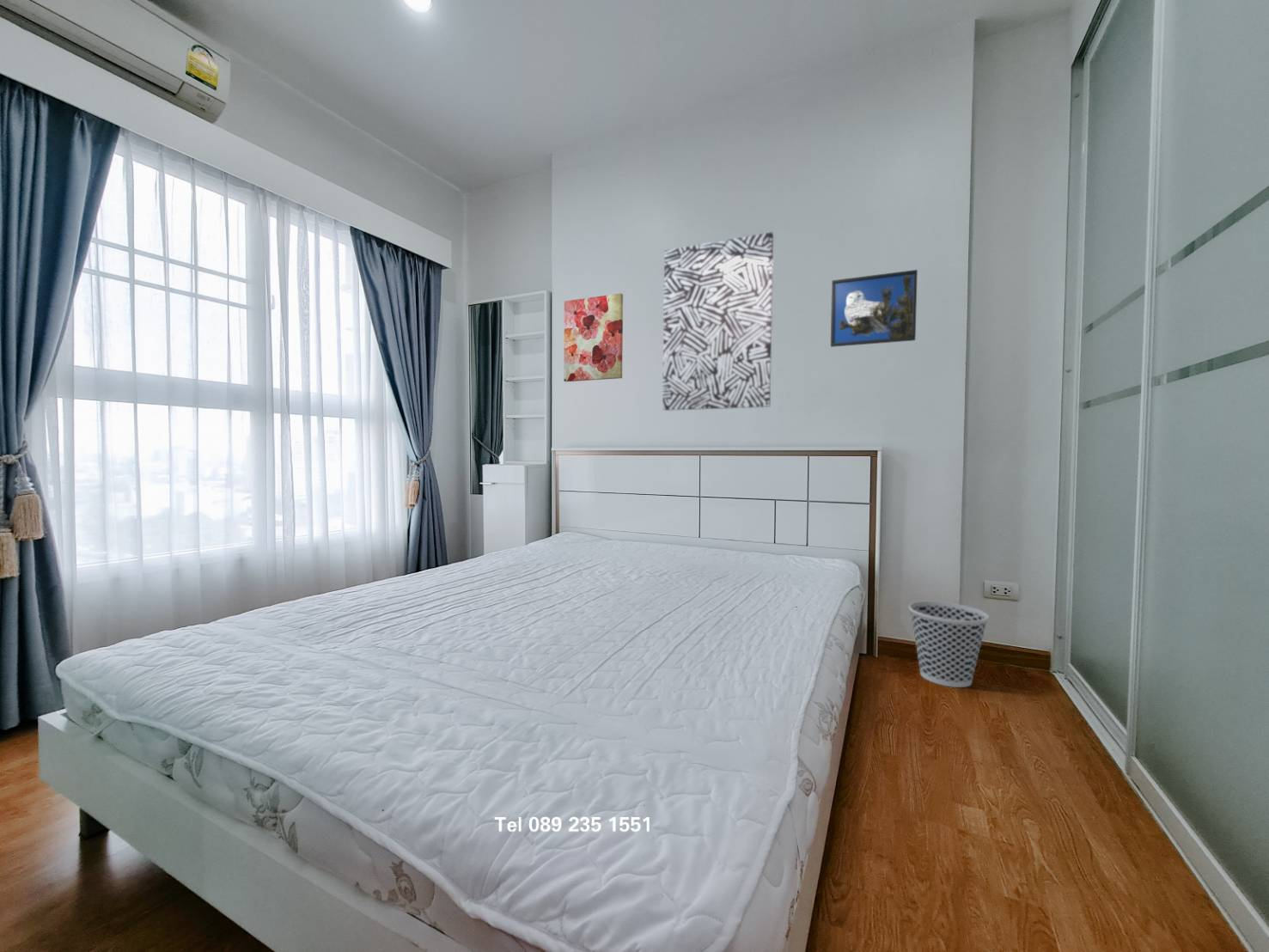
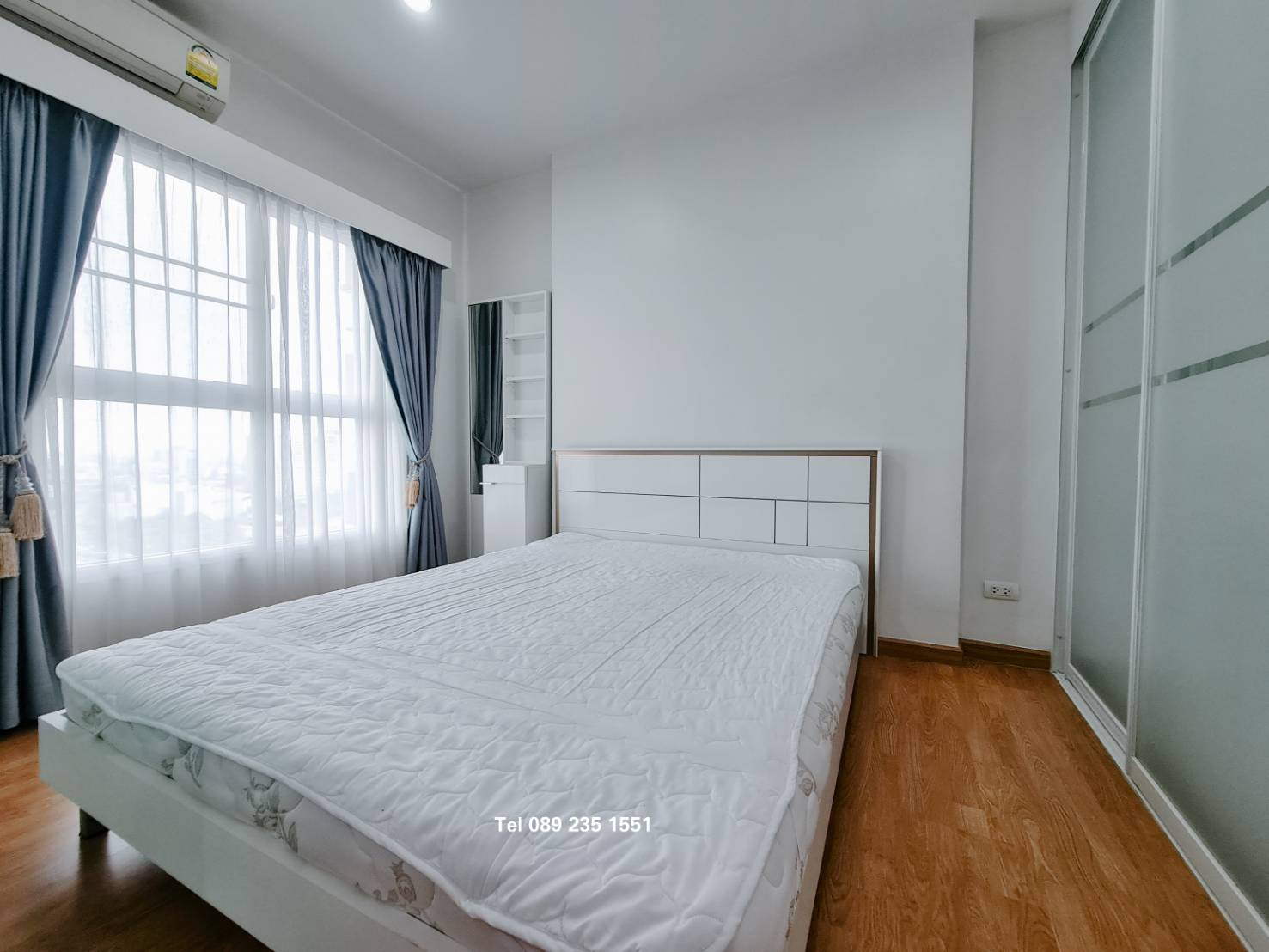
- wall art (715, 326)
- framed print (872, 309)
- wall art (592, 339)
- wastebasket (946, 644)
